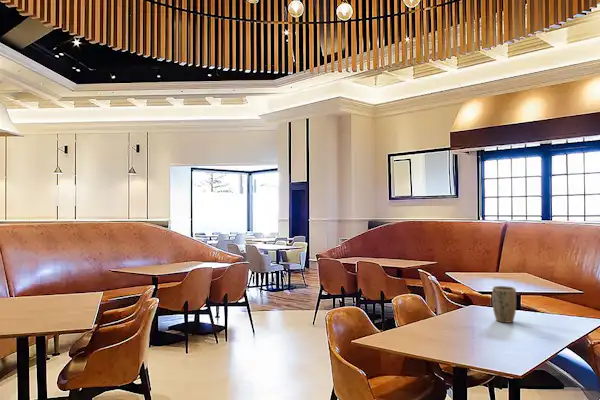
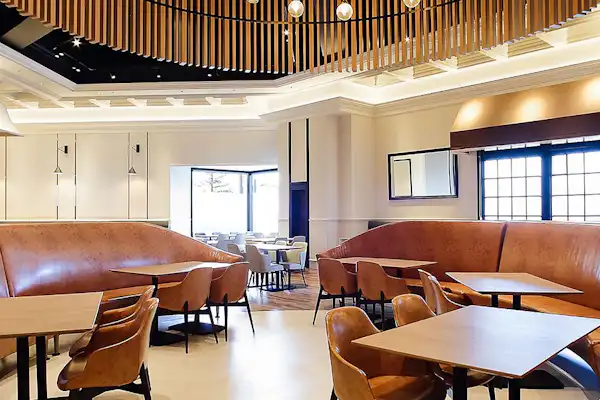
- plant pot (504, 304)
